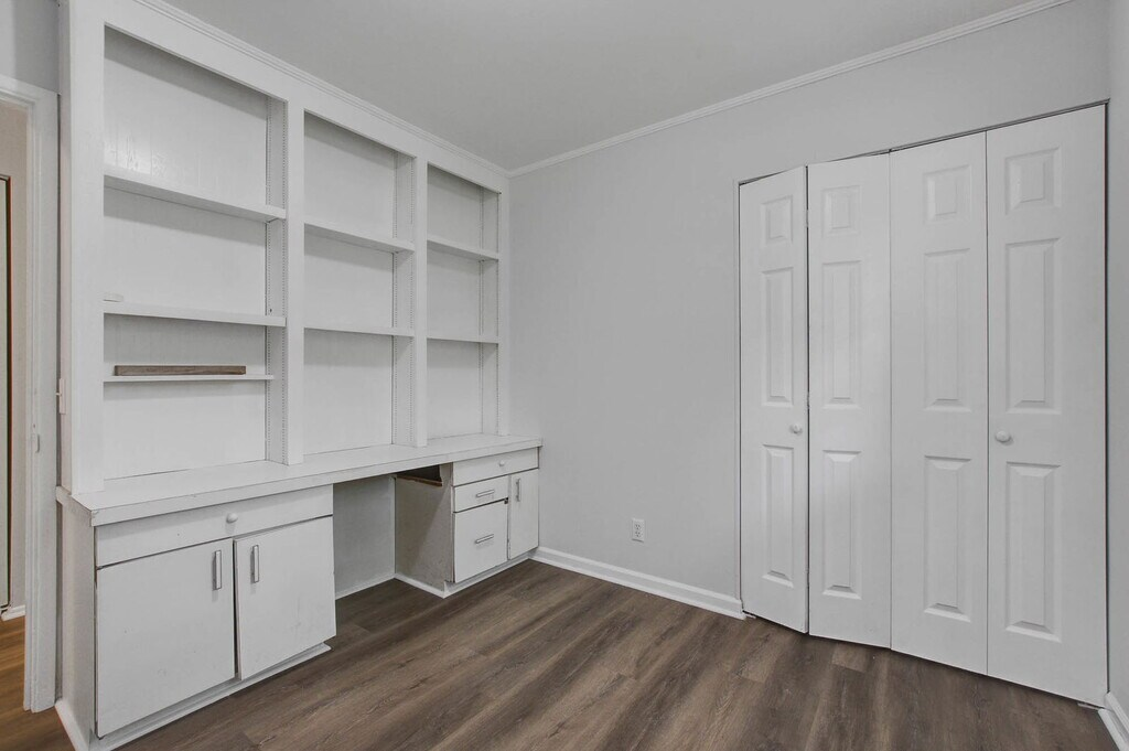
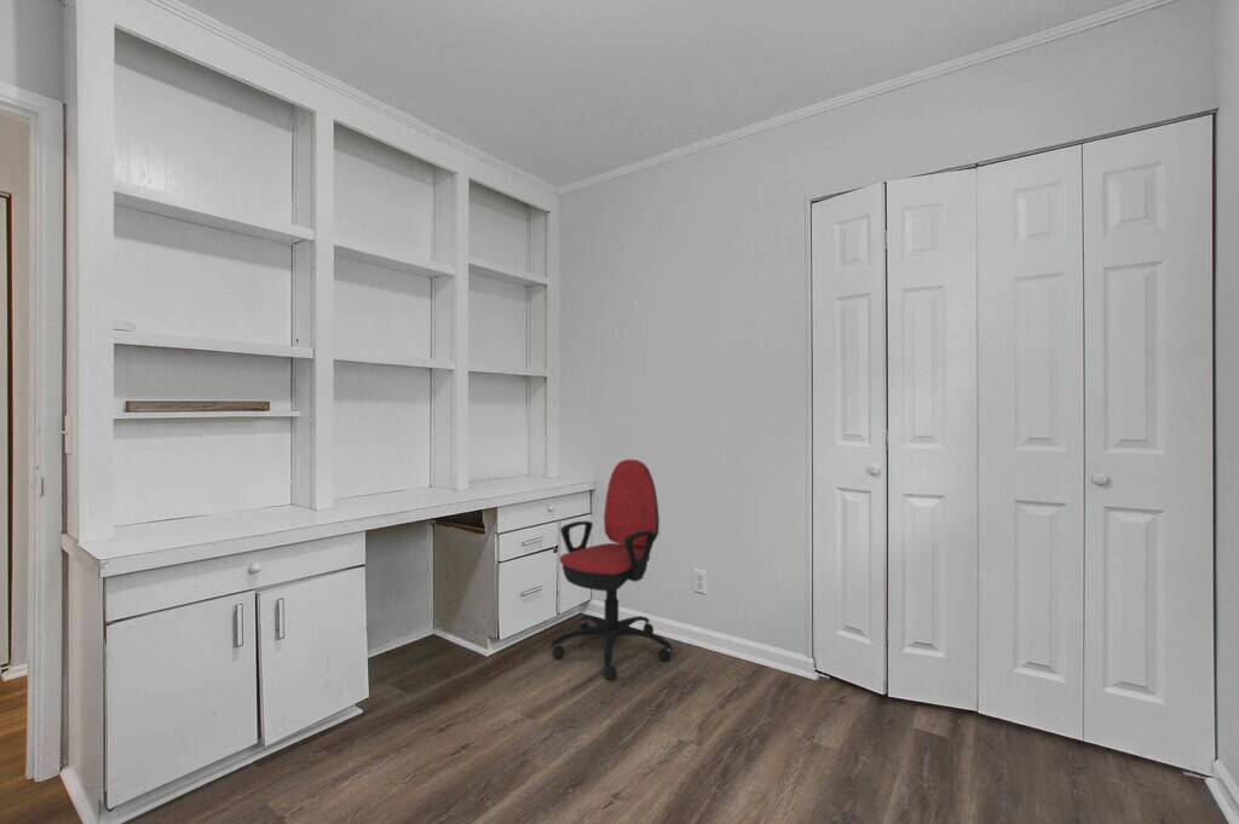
+ office chair (615, 554)
